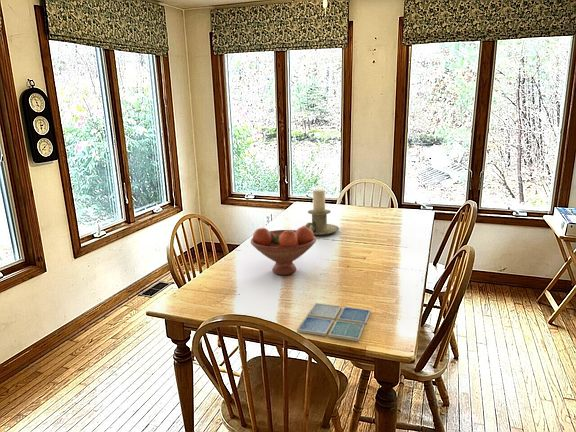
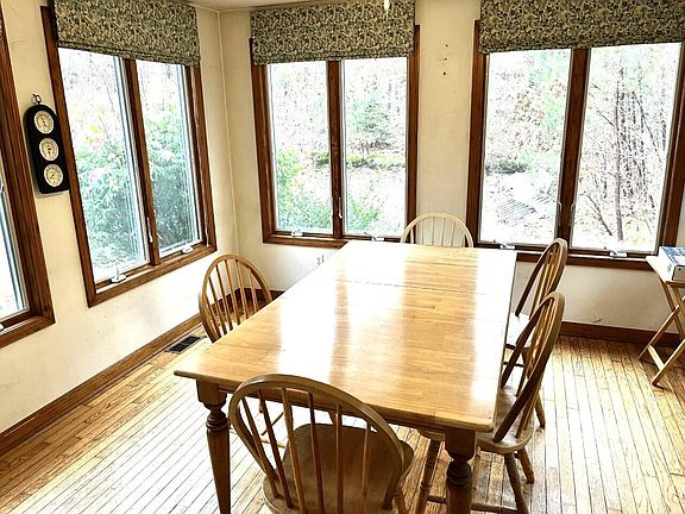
- fruit bowl (283, 248)
- drink coaster (334, 320)
- candle holder (319, 210)
